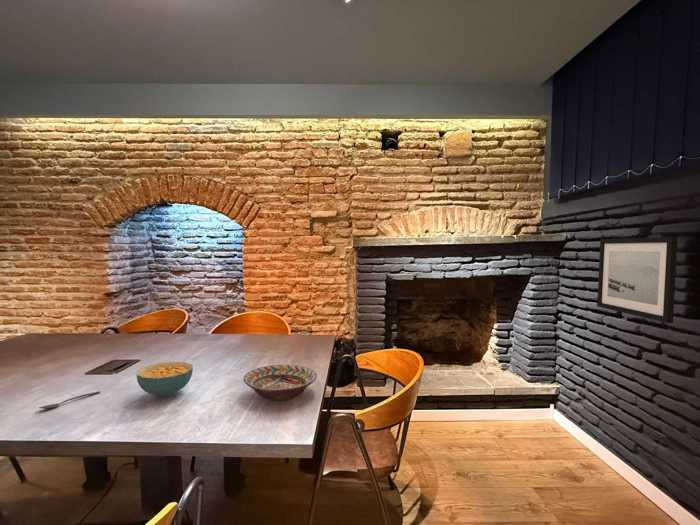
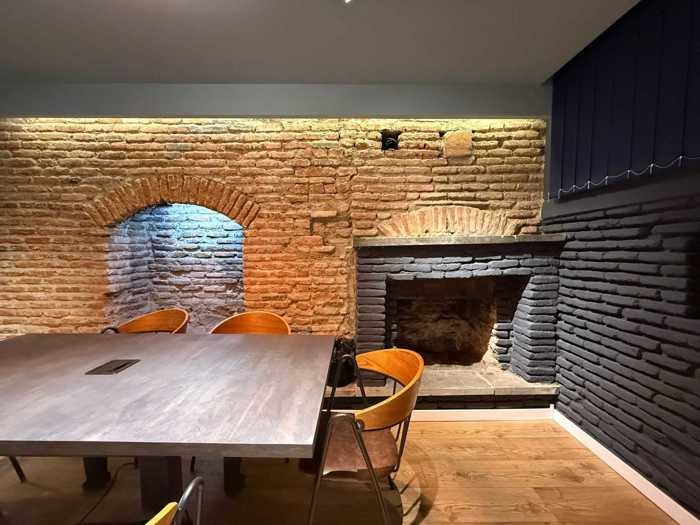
- wall art (632, 276)
- spoon (71, 399)
- decorative bowl (280, 384)
- cereal bowl (165, 381)
